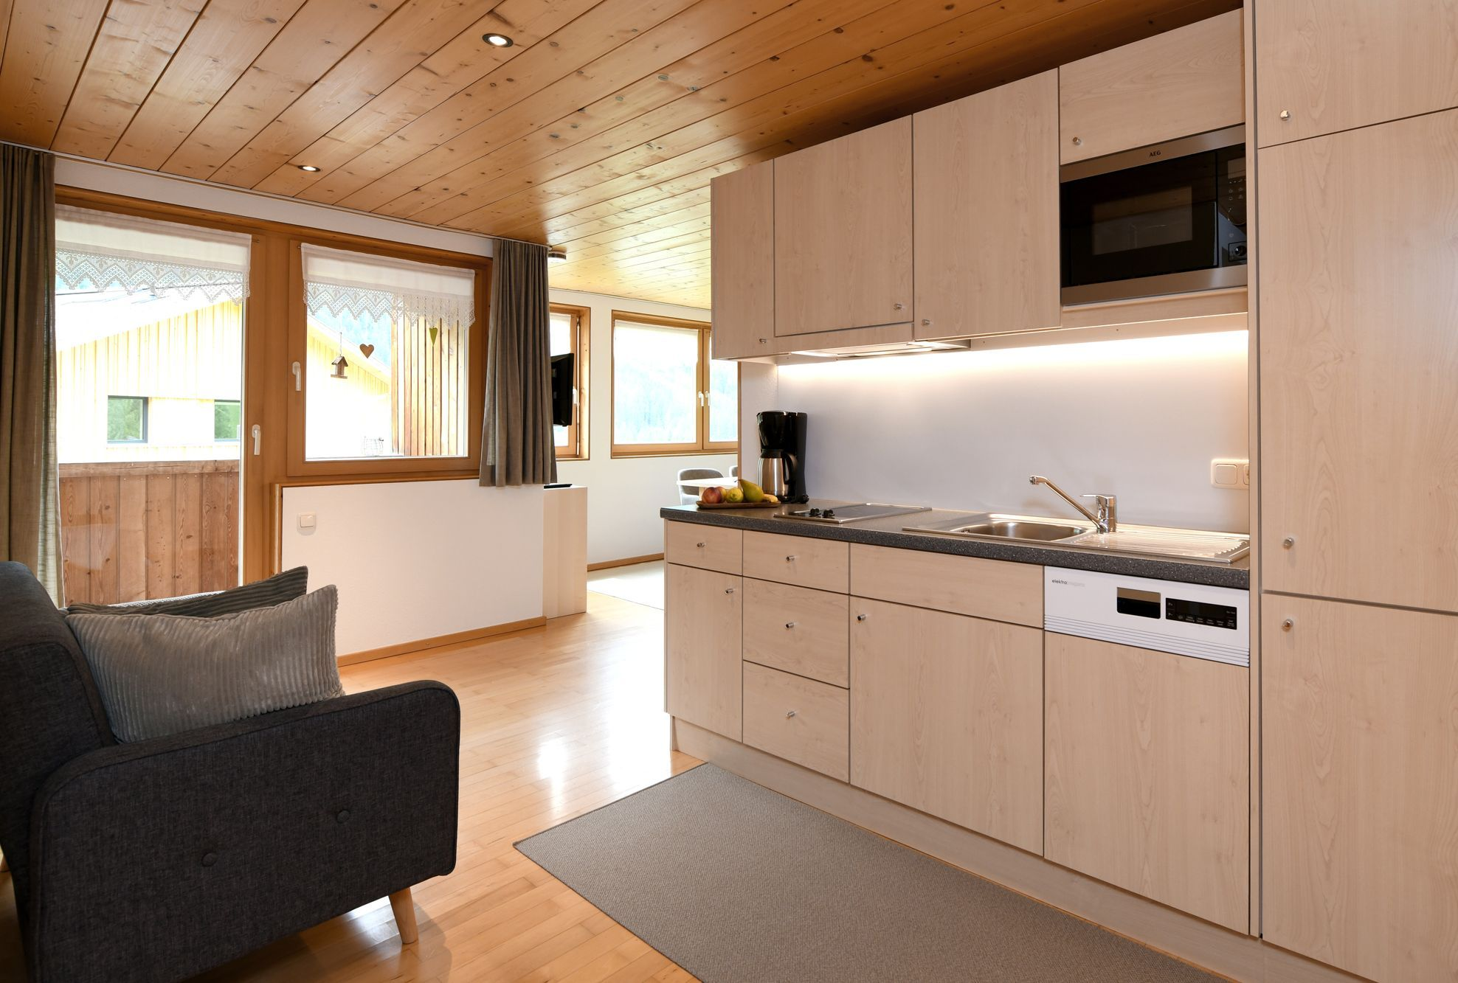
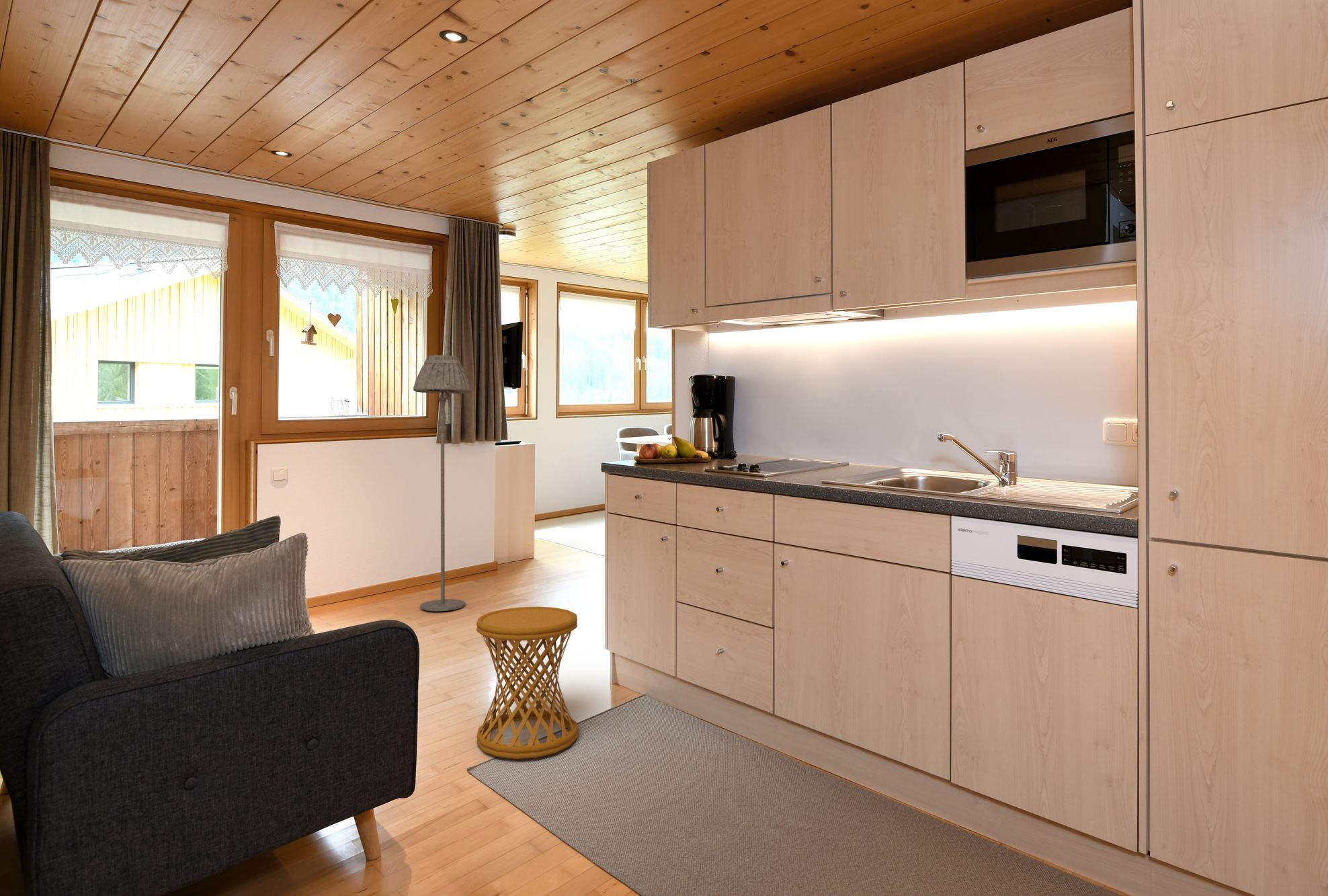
+ floor lamp (443, 481)
+ side table (528, 678)
